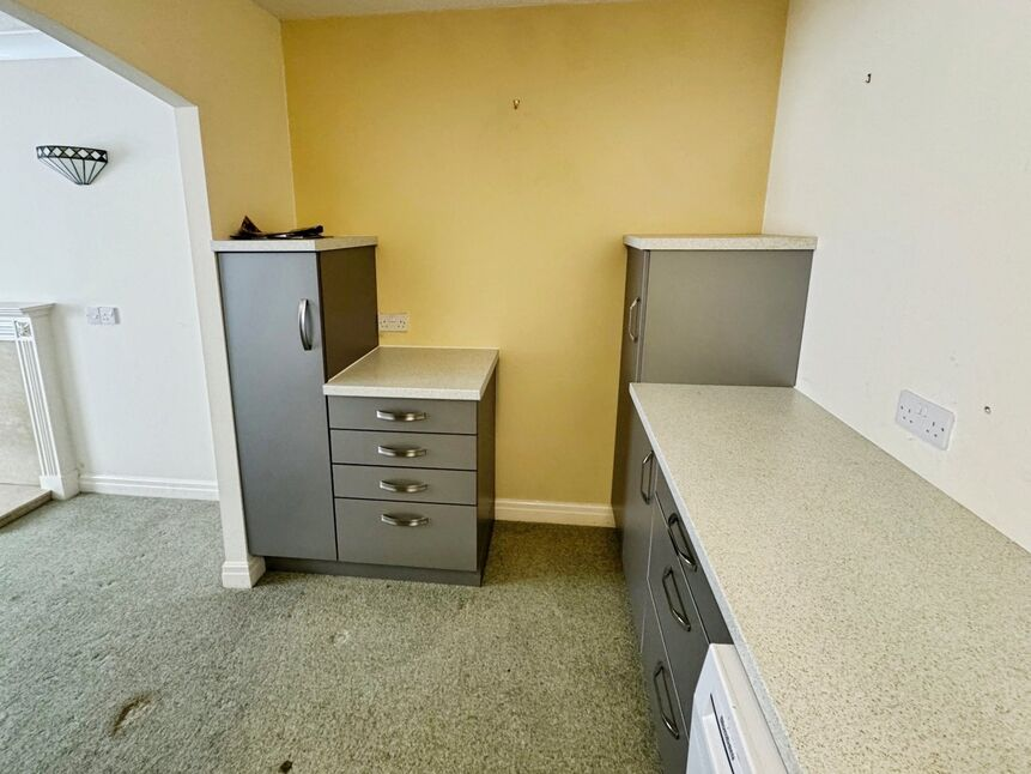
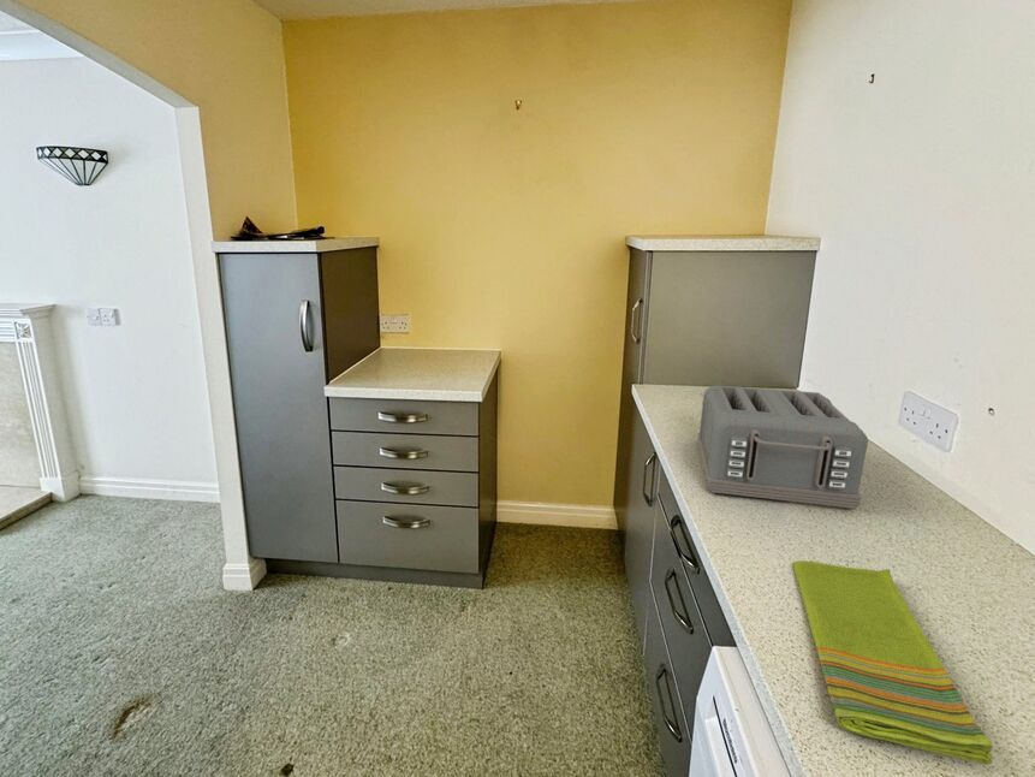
+ dish towel (869, 635)
+ toaster (773, 440)
